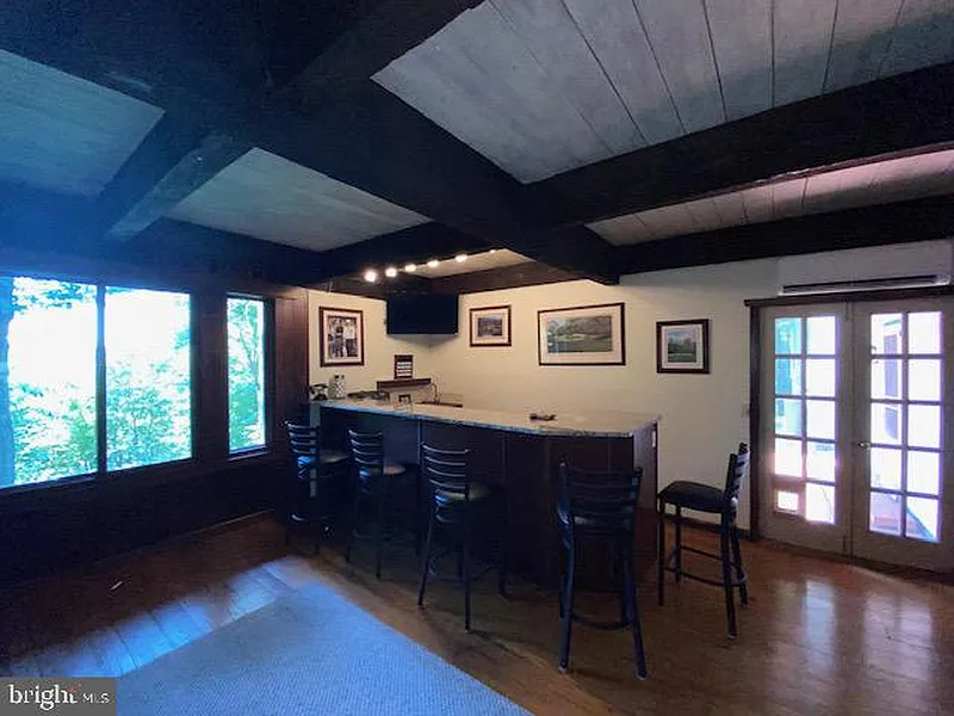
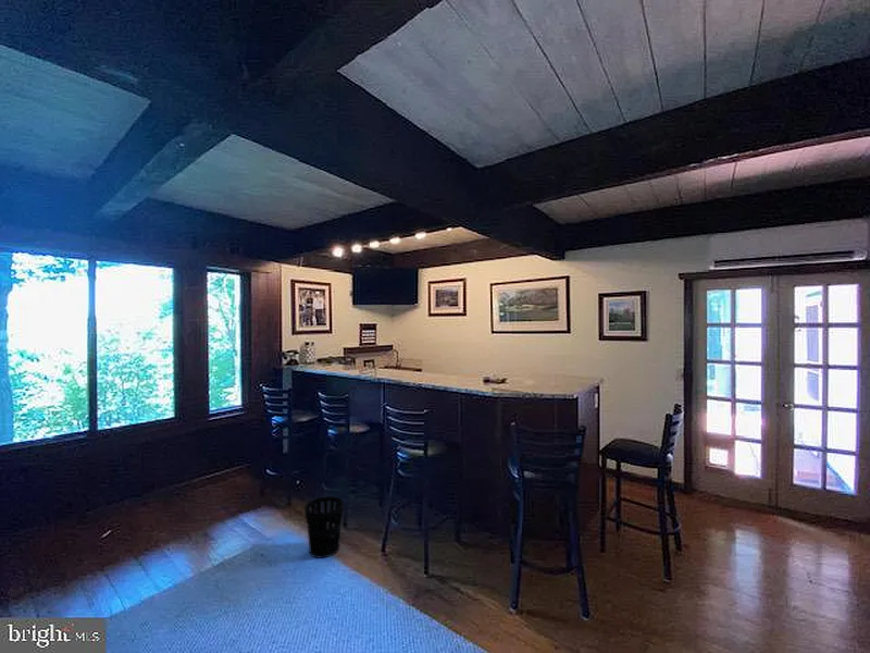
+ wastebasket (324, 527)
